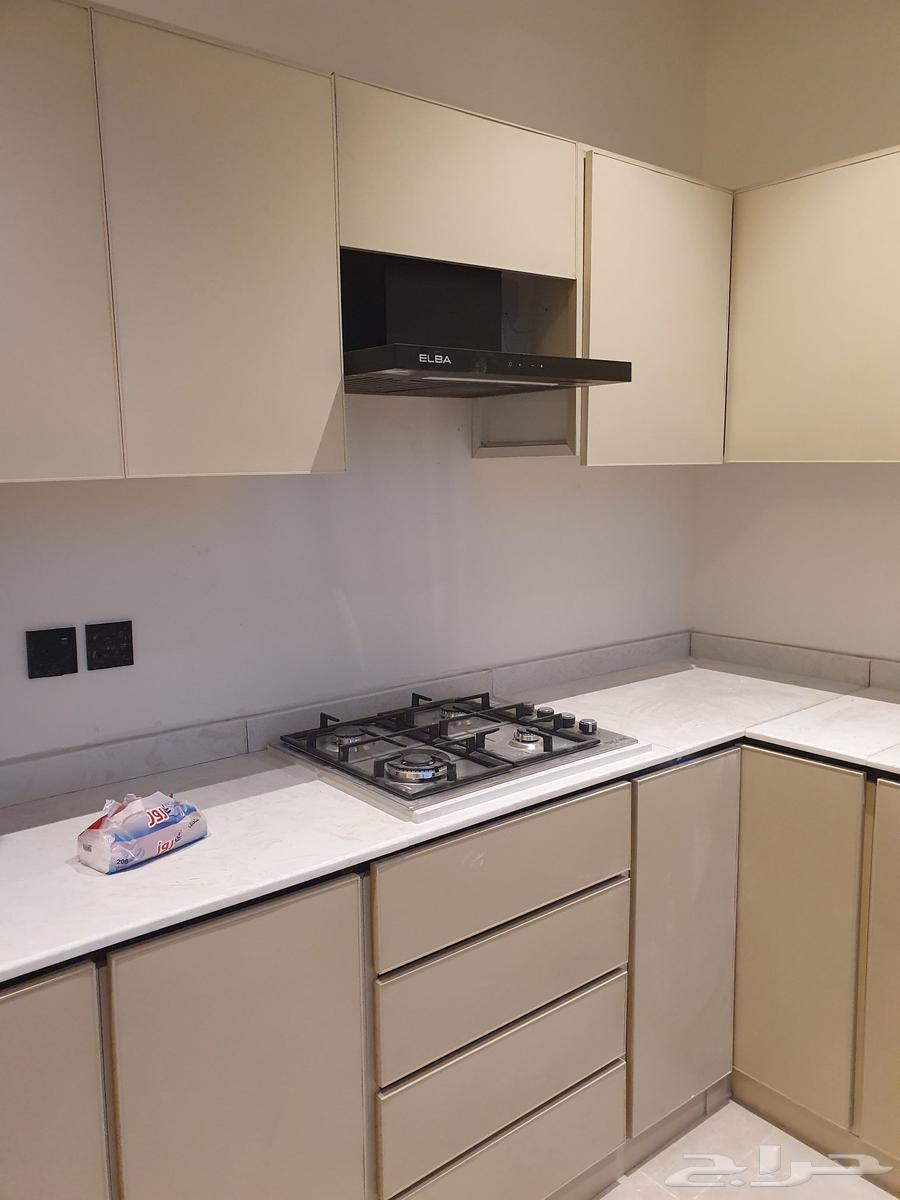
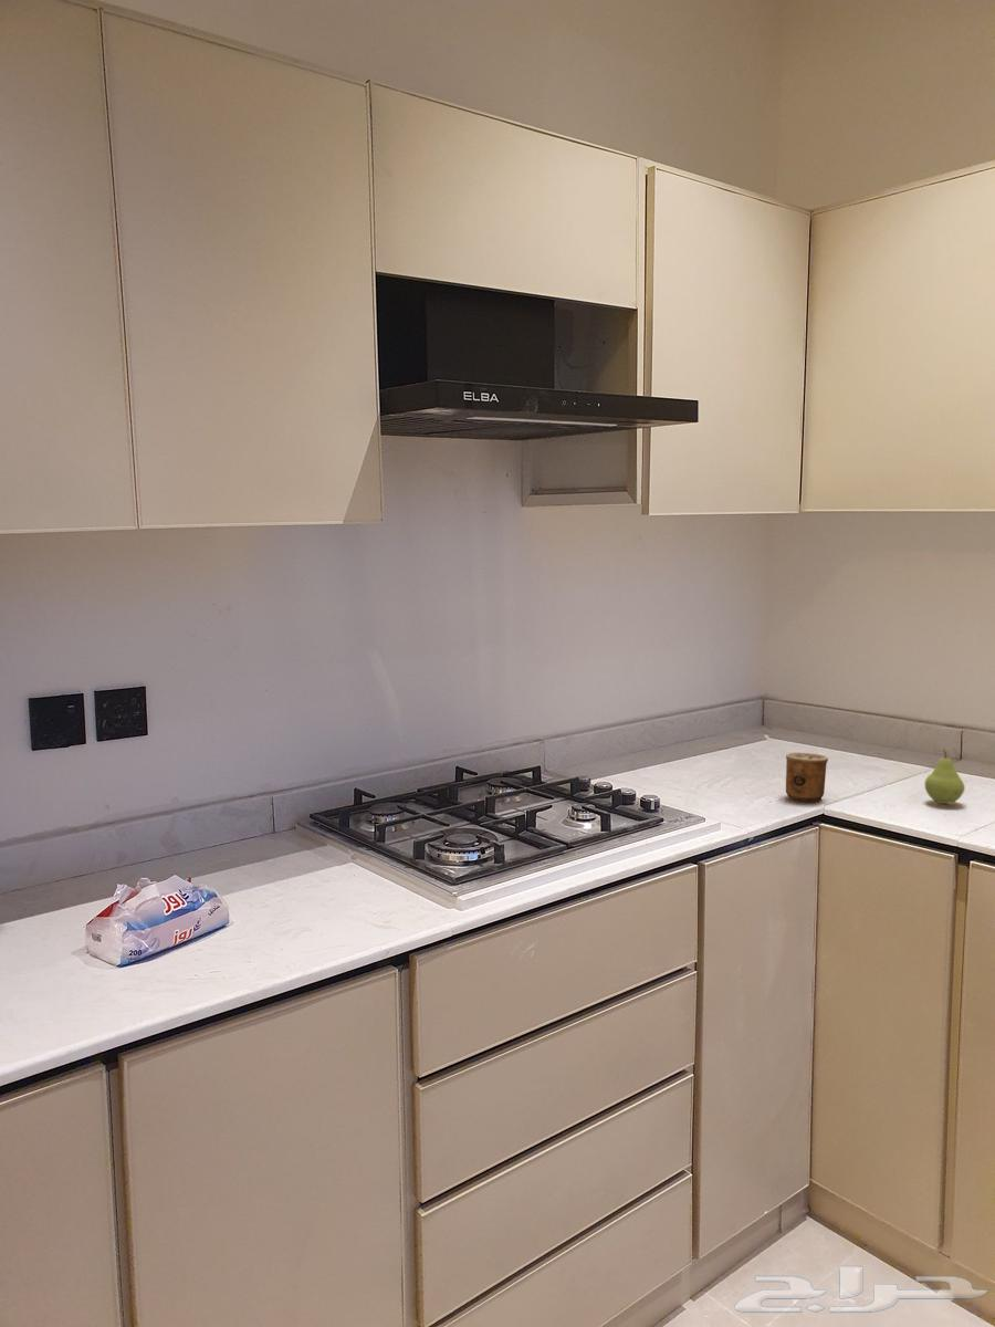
+ fruit (944, 776)
+ cup (806, 776)
